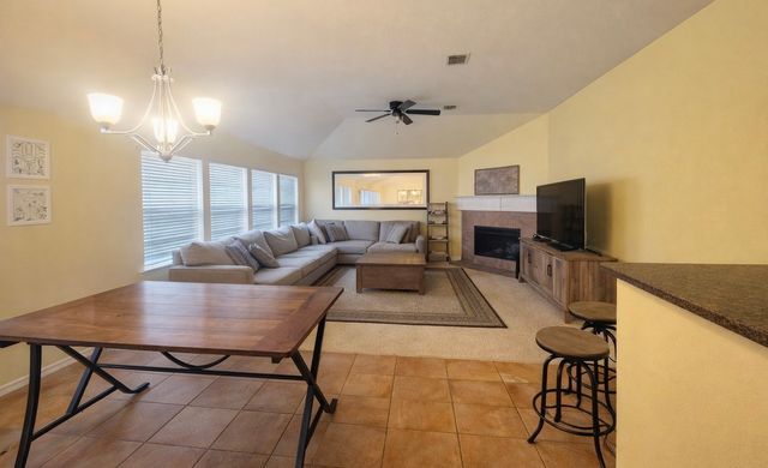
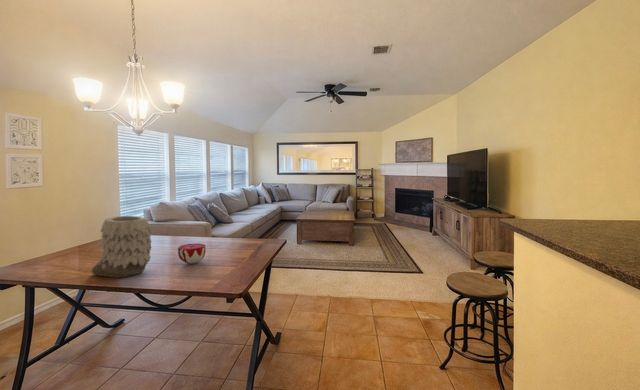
+ vase (121, 245)
+ decorative bowl (192, 254)
